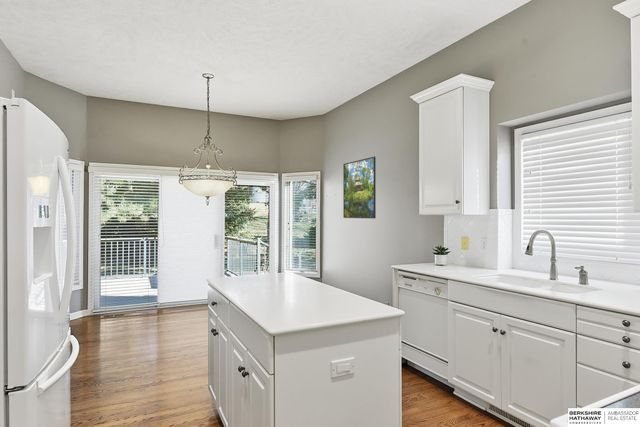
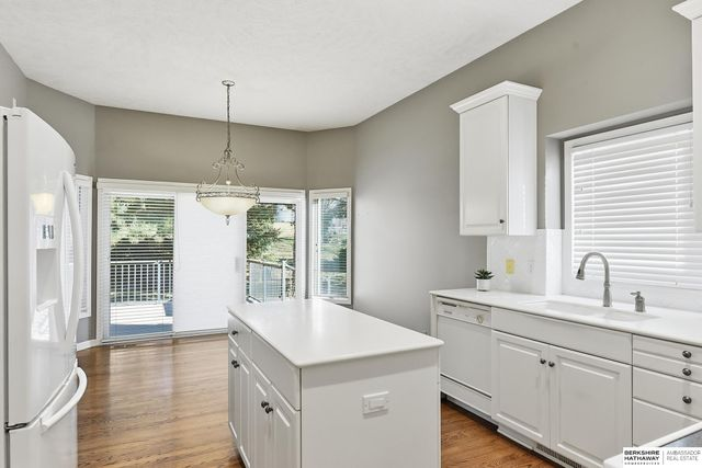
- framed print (358, 189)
